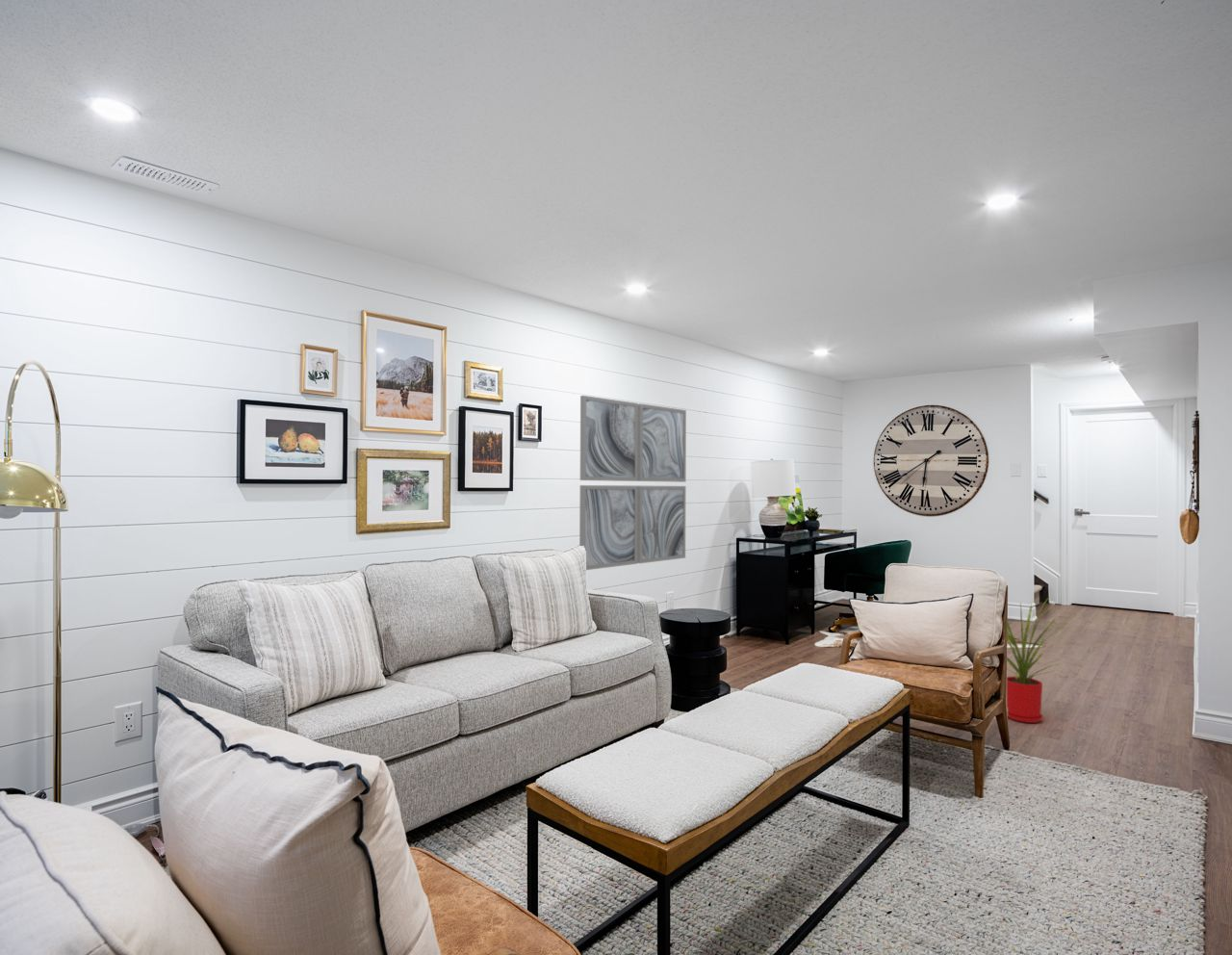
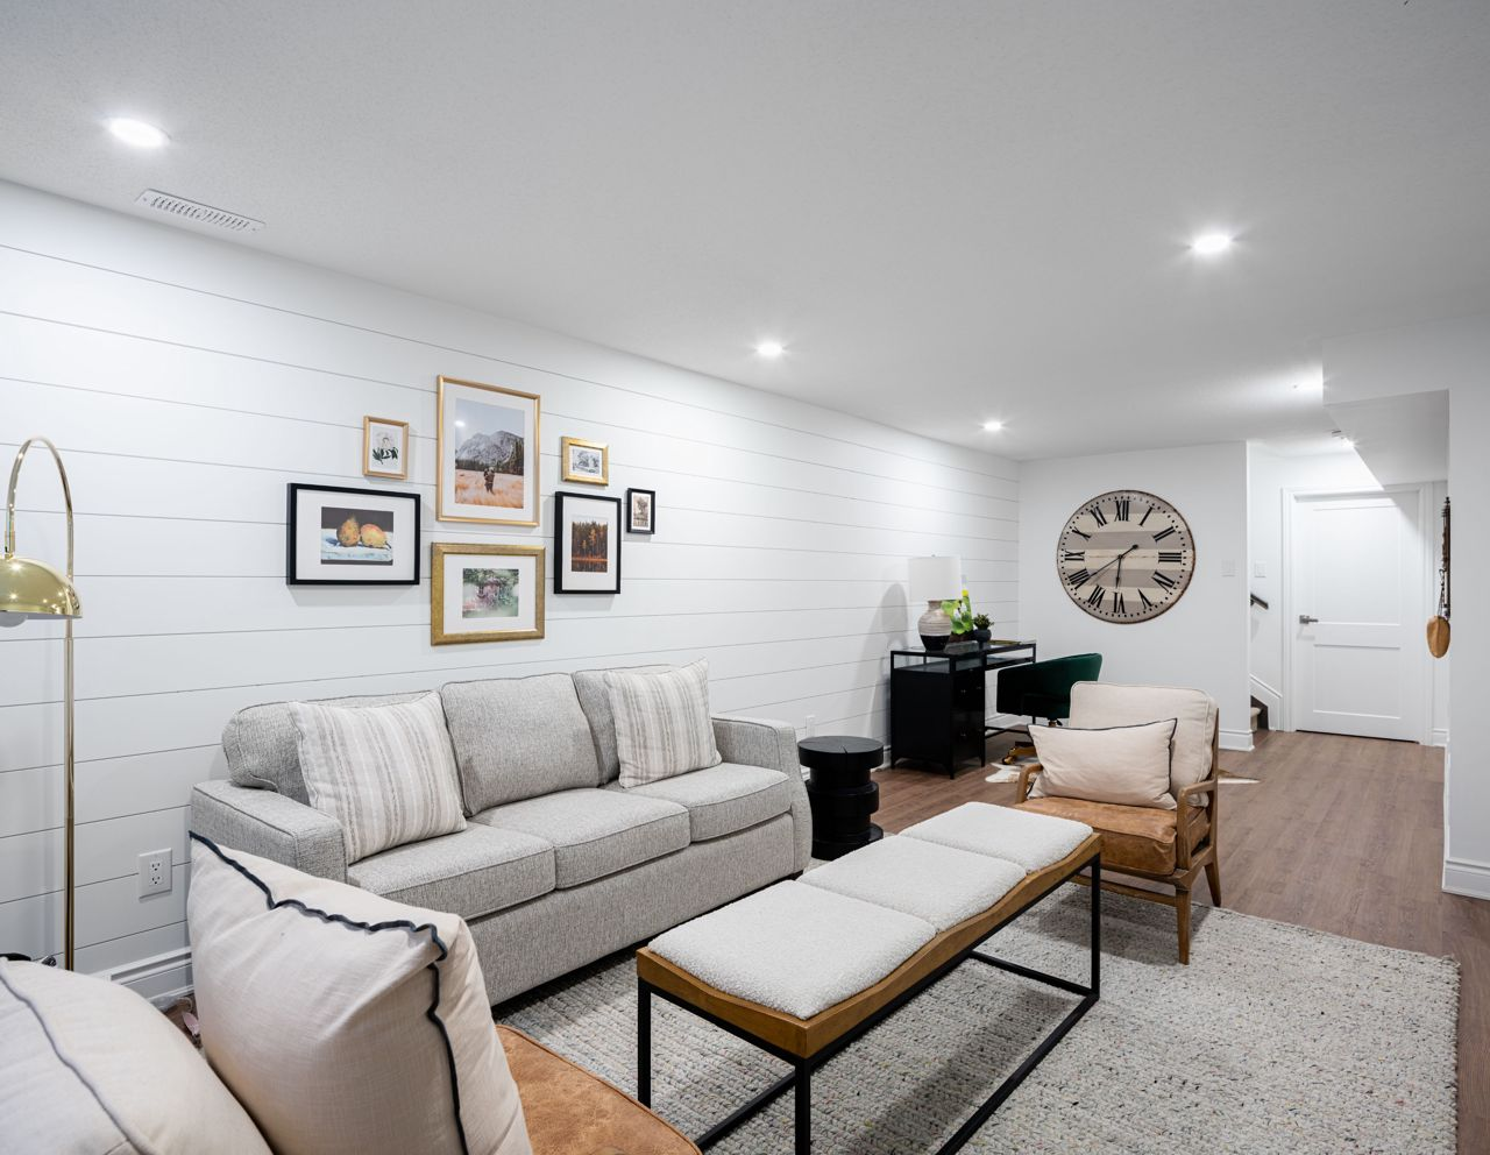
- house plant (1023, 657)
- wall art (637, 480)
